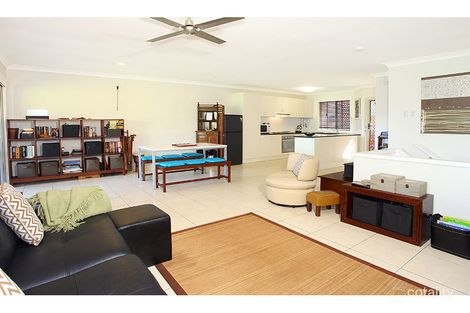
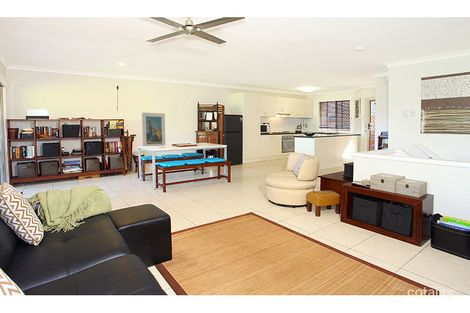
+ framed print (154, 130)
